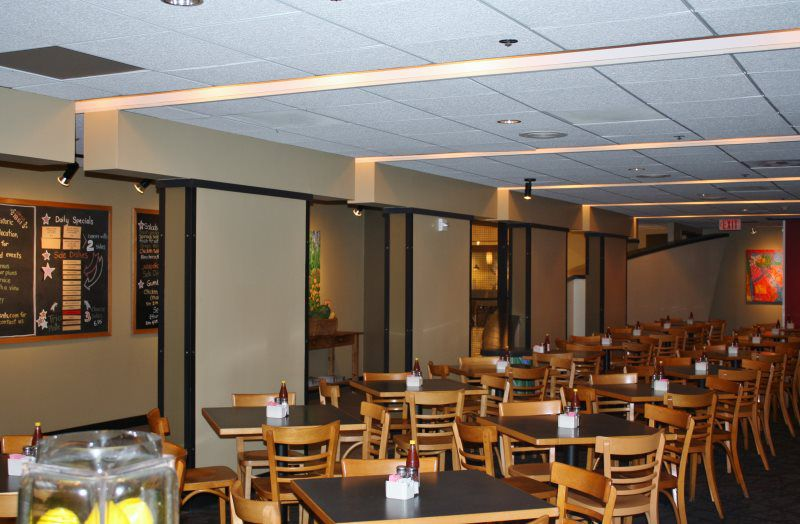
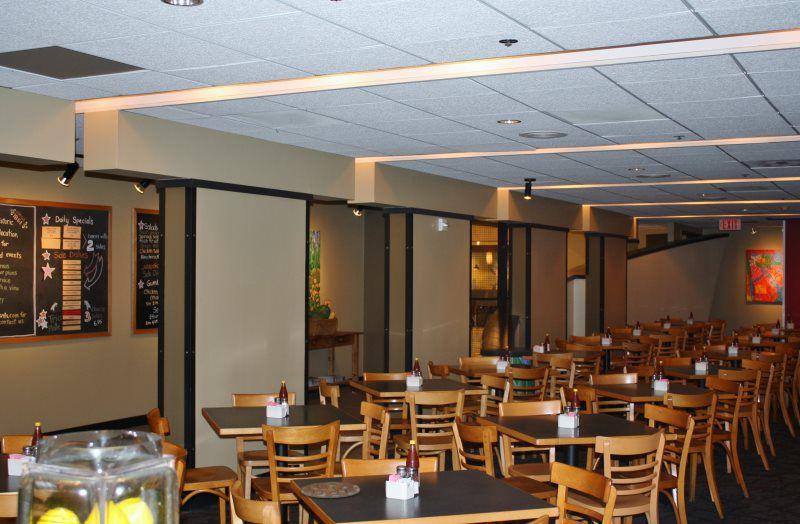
+ plate (330, 489)
